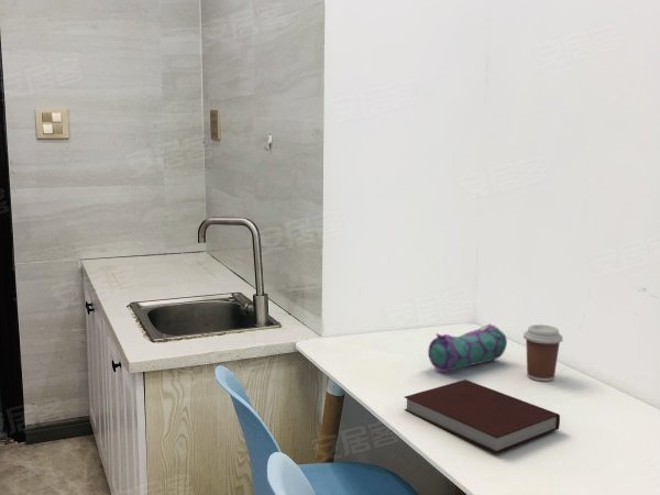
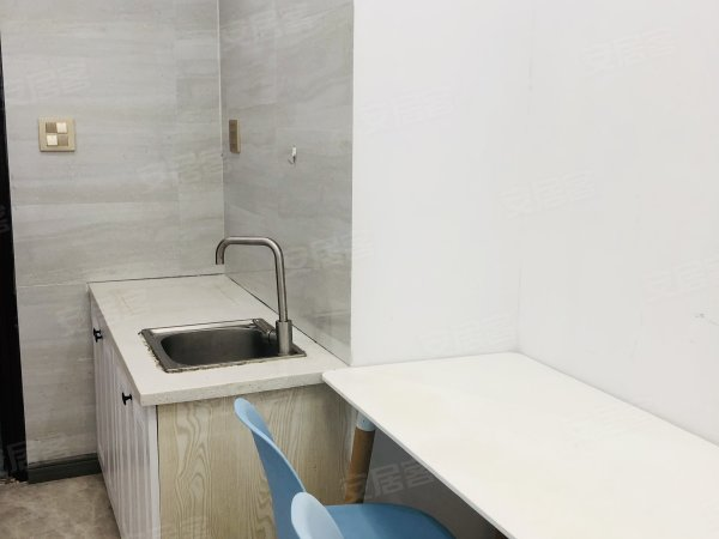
- pencil case (468, 346)
- coffee cup (541, 352)
- notebook (479, 411)
